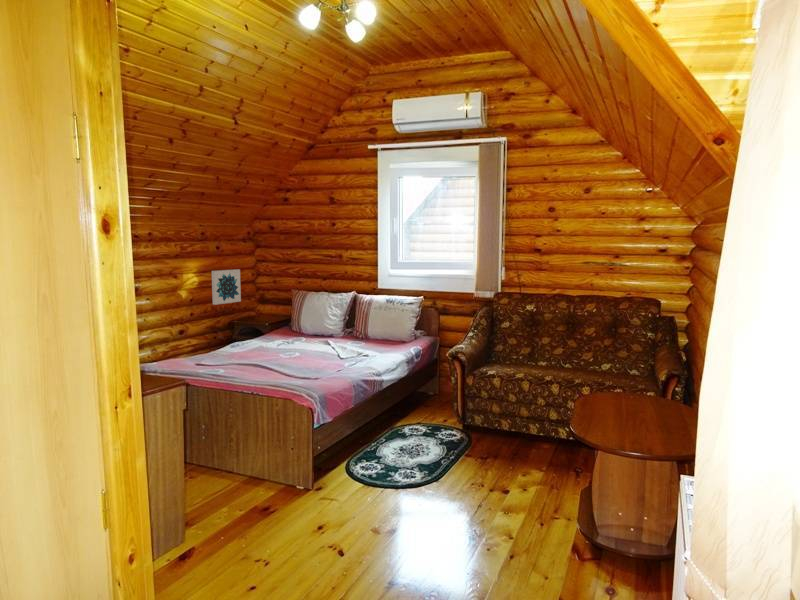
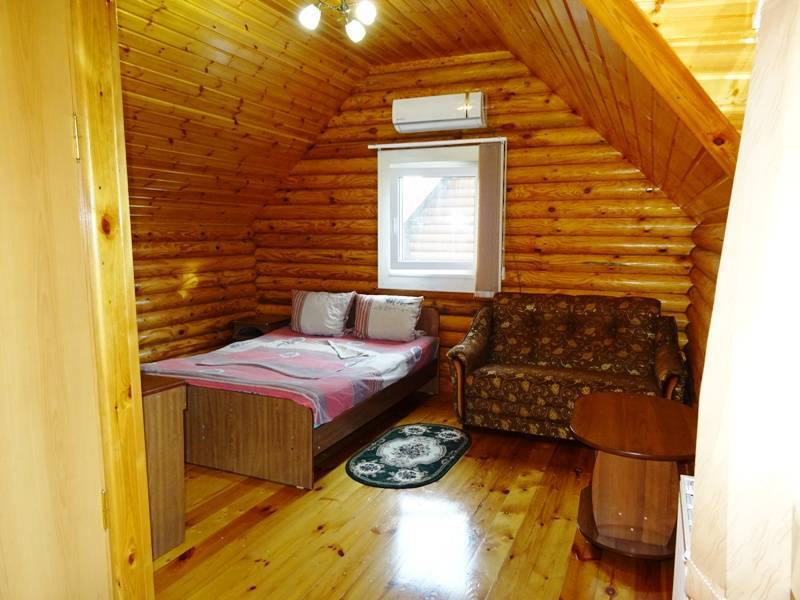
- wall art (226, 286)
